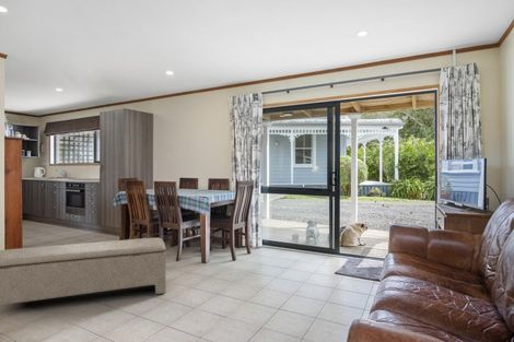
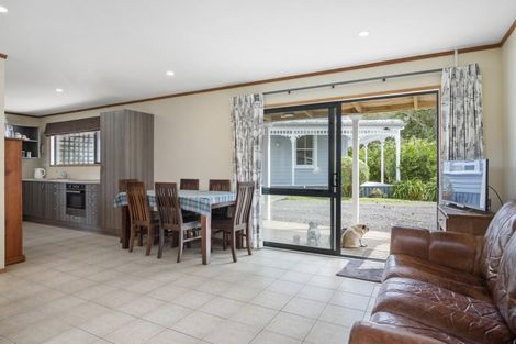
- bench (80, 271)
